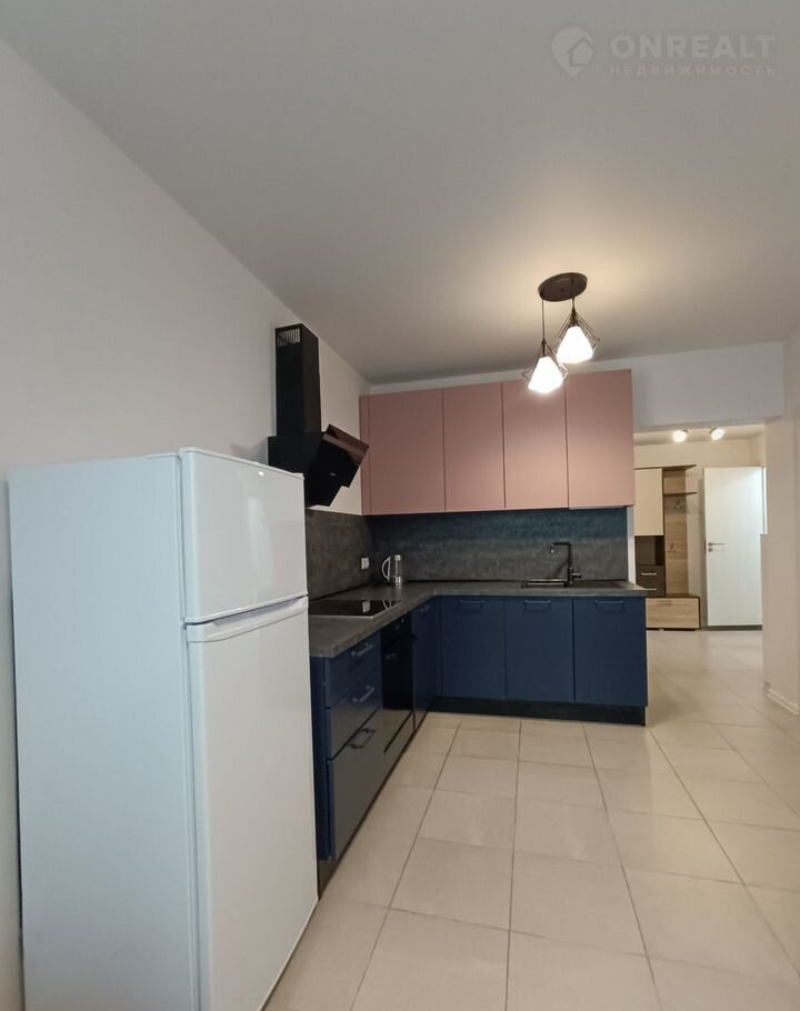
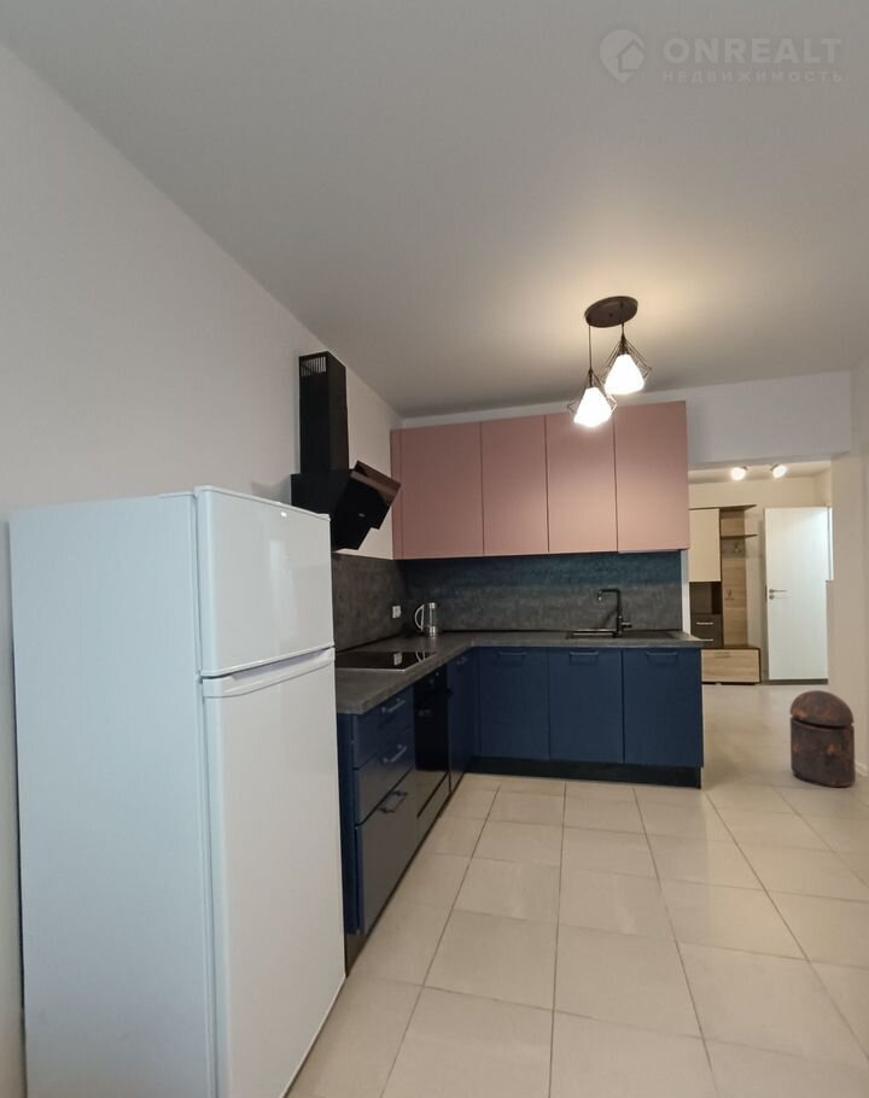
+ trash can (821, 734)
